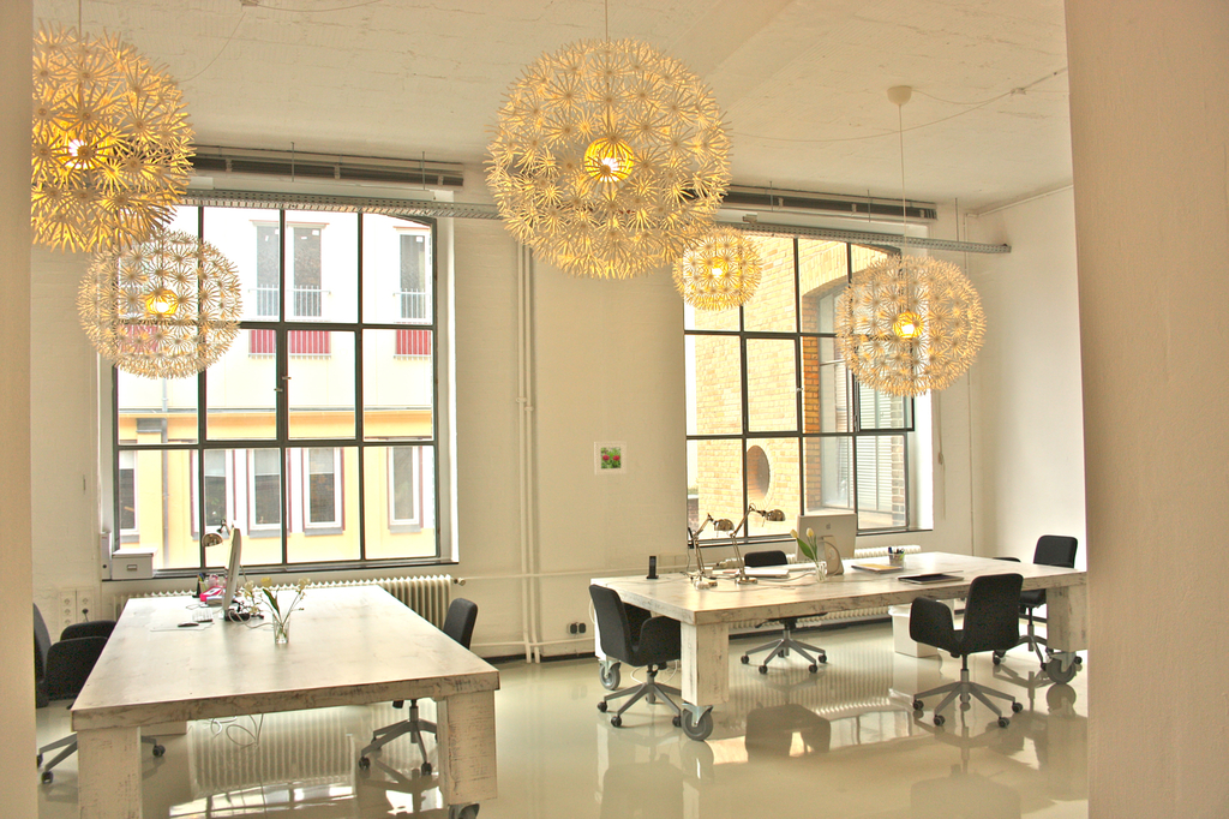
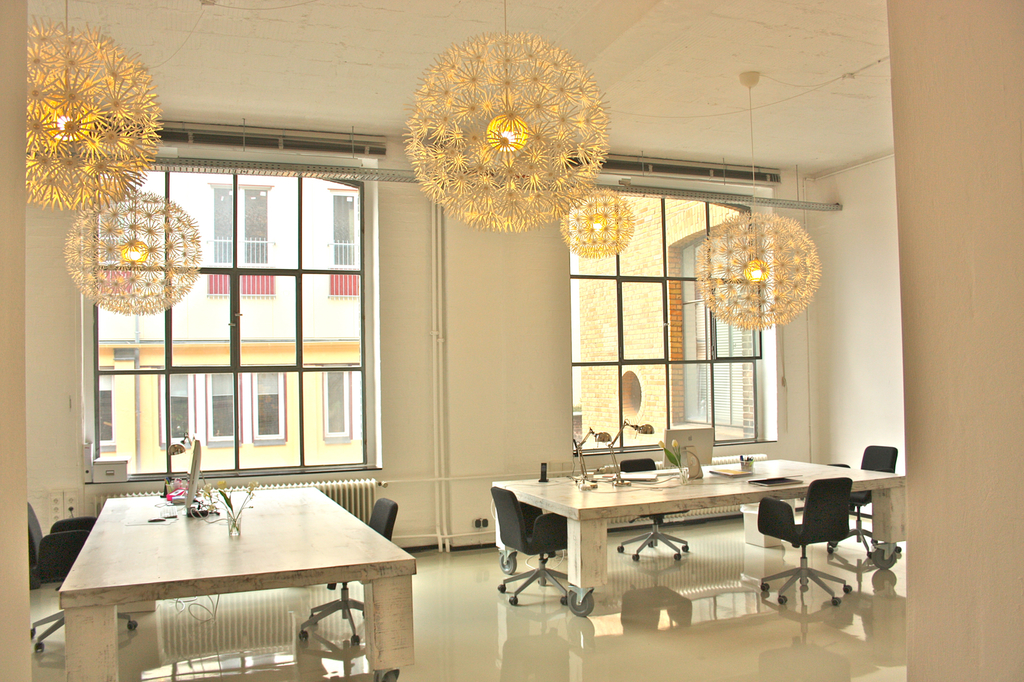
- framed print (610, 458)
